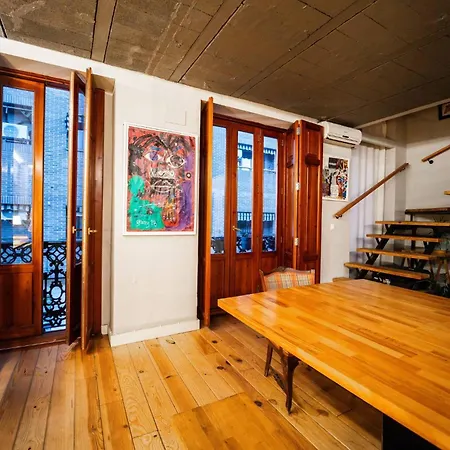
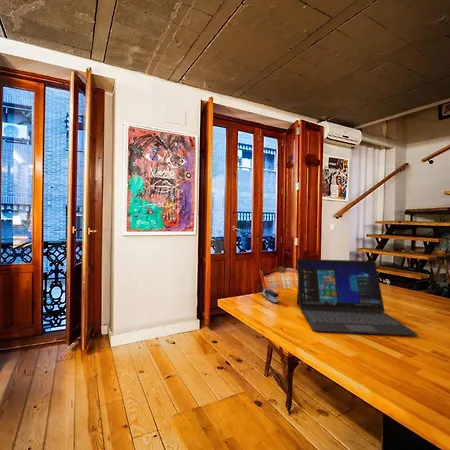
+ stapler (269, 294)
+ laptop (348, 291)
